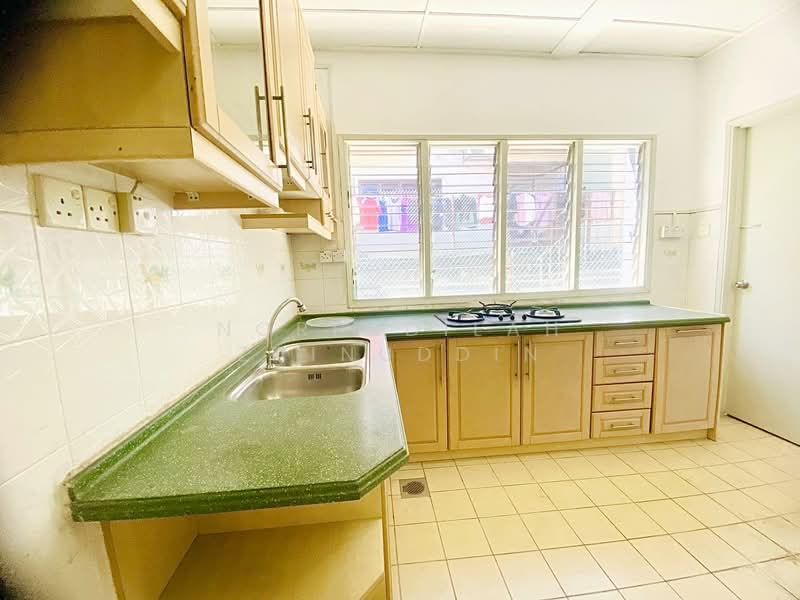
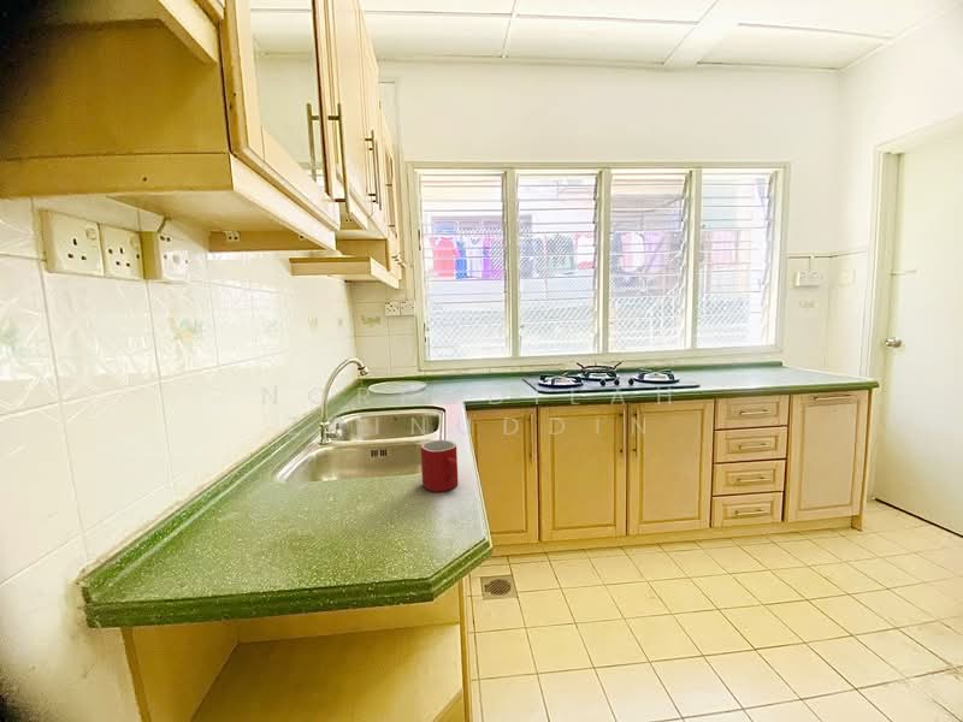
+ mug (442, 467)
